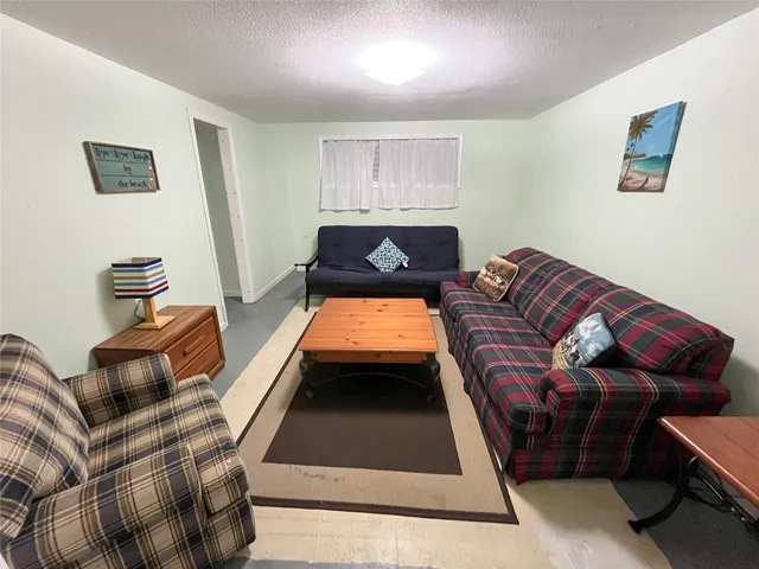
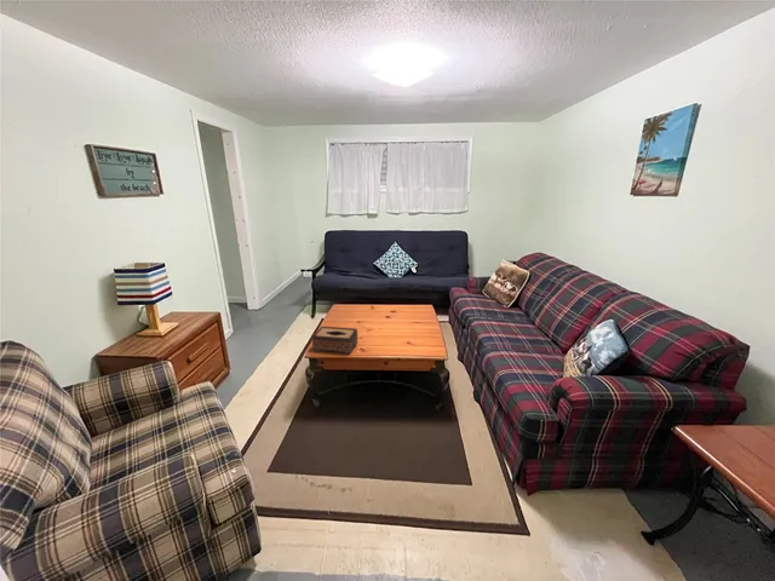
+ tissue box (335, 339)
